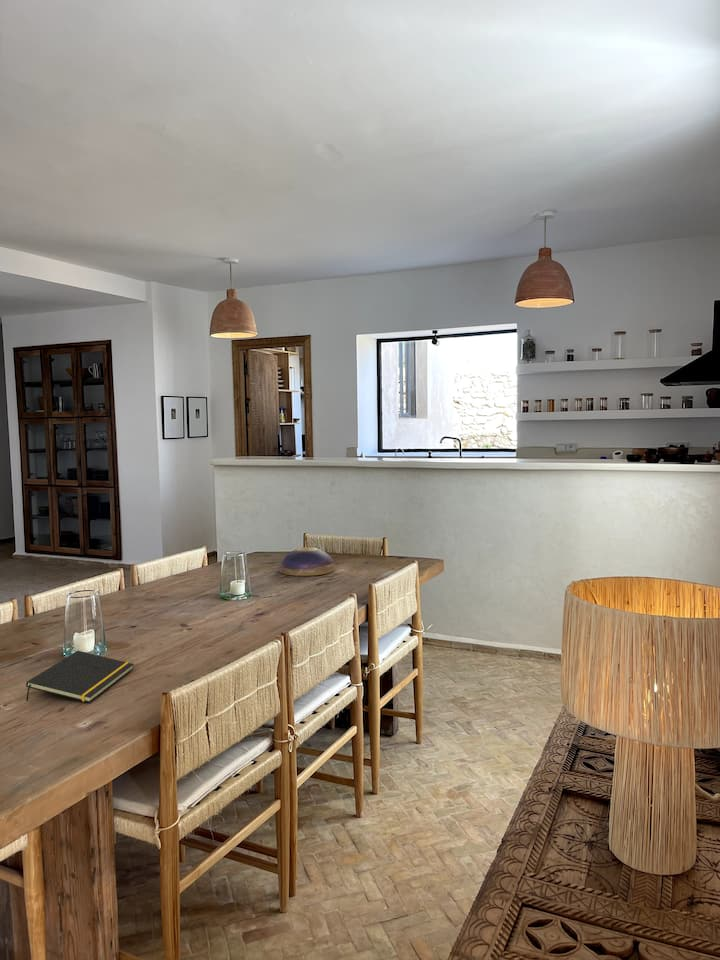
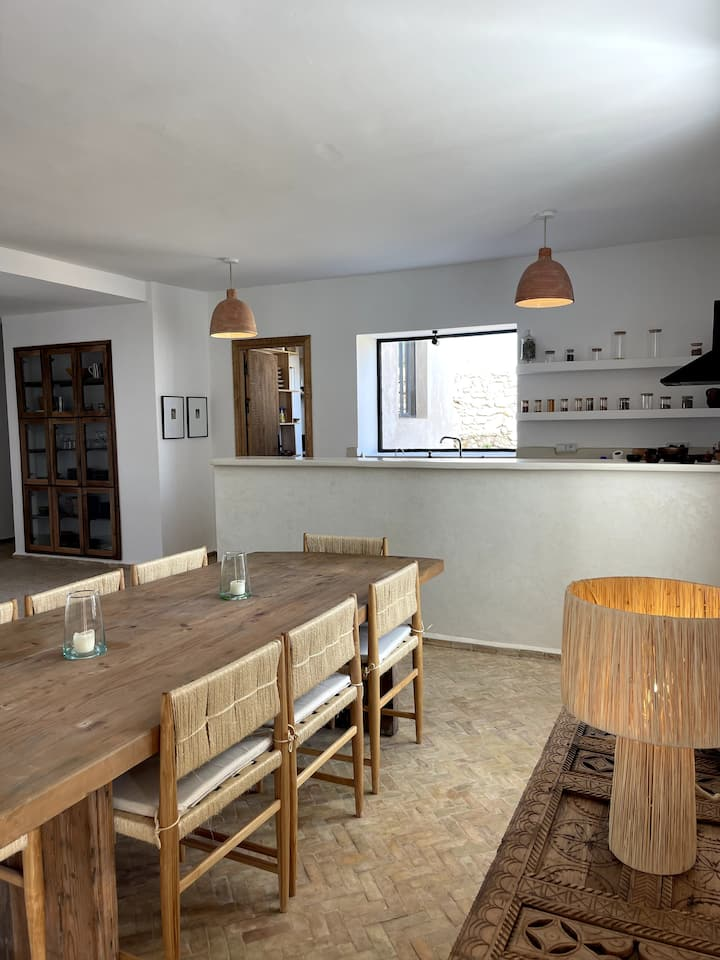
- decorative bowl (307, 558)
- notepad (83, 674)
